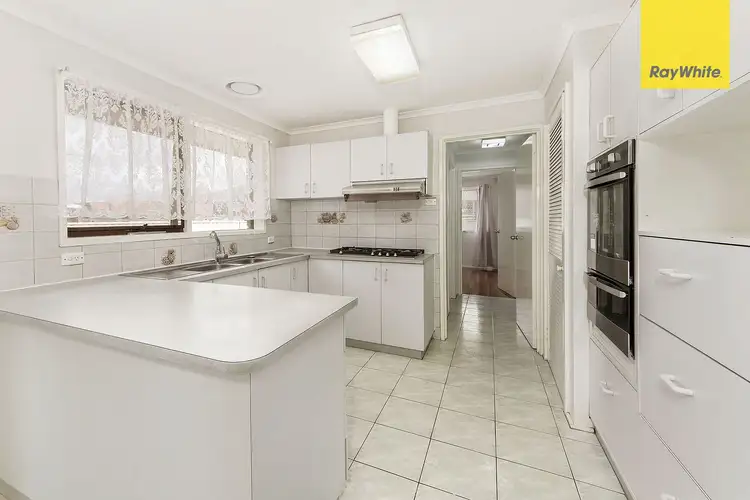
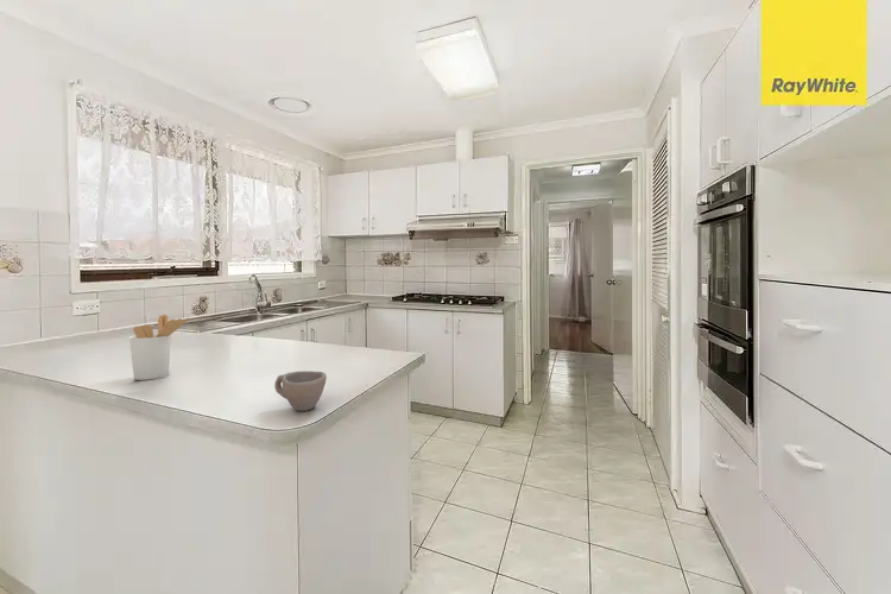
+ cup (298, 391)
+ utensil holder (159, 346)
